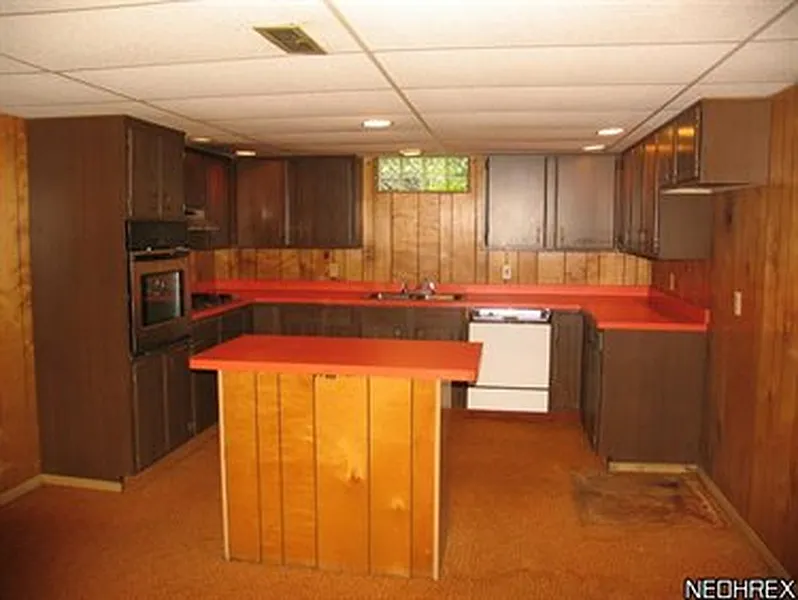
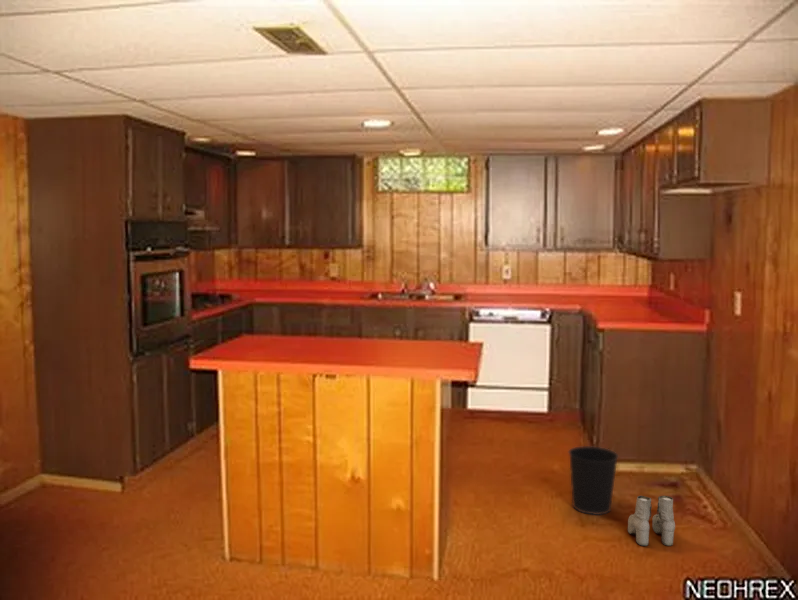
+ wastebasket (592, 480)
+ boots (650, 514)
